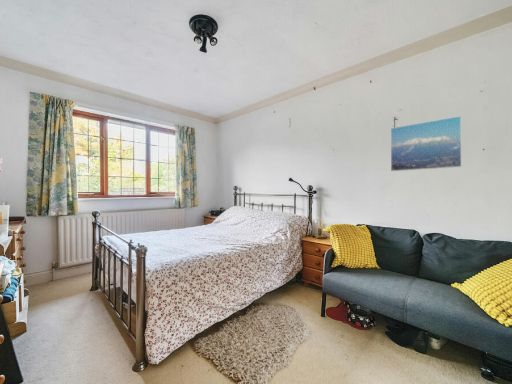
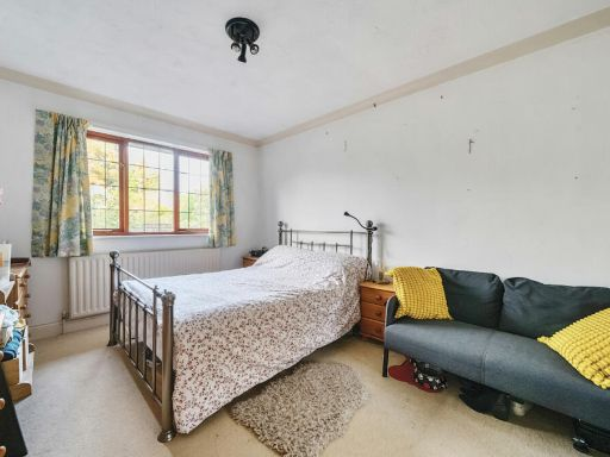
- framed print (423, 146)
